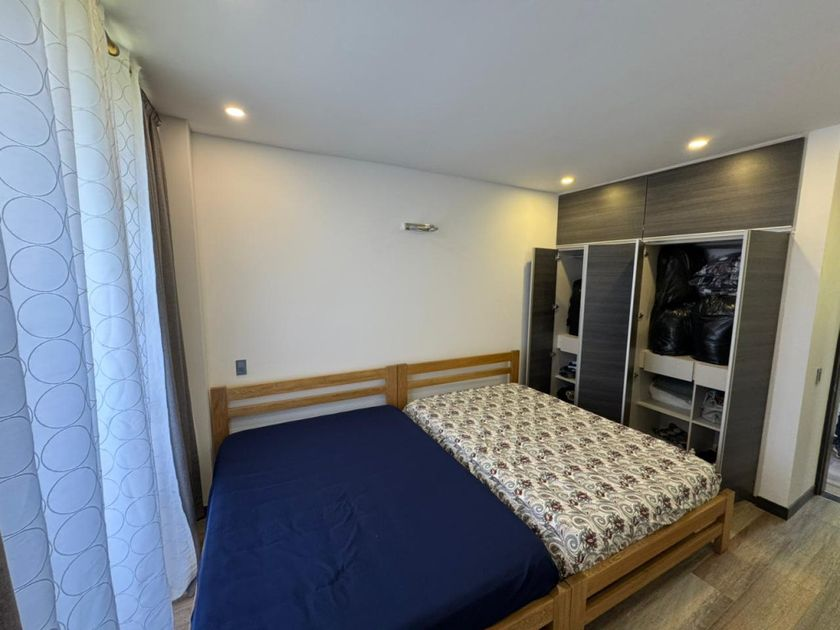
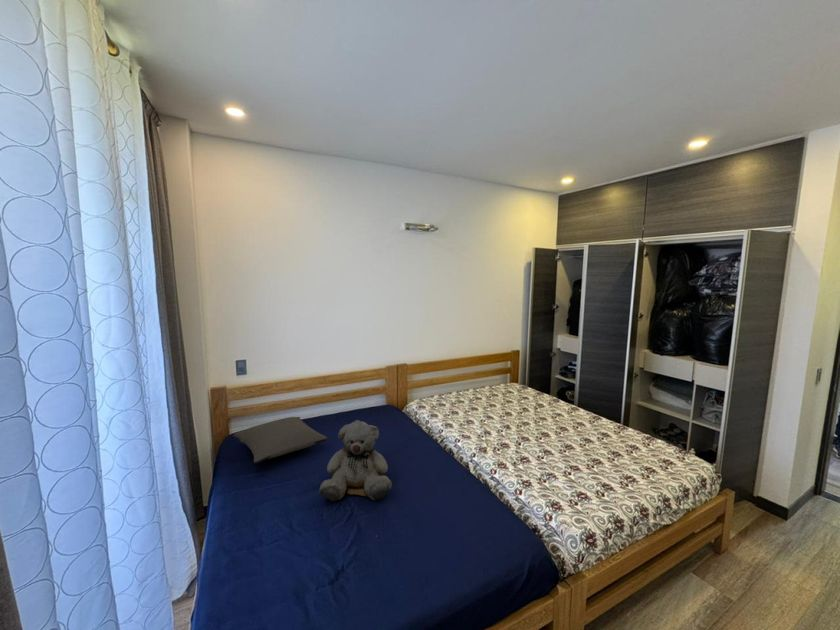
+ teddy bear (356, 456)
+ pillow (280, 437)
